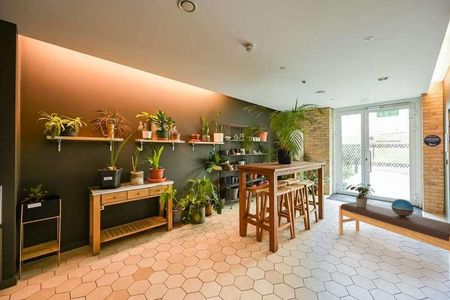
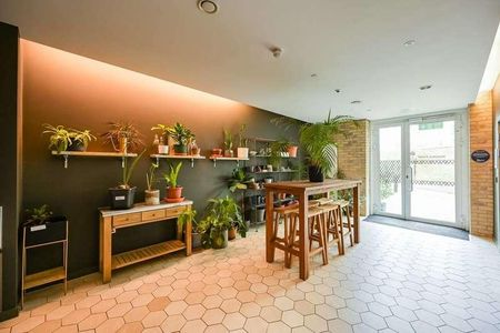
- potted plant (363, 194)
- decorative sphere (402, 207)
- bench (393, 231)
